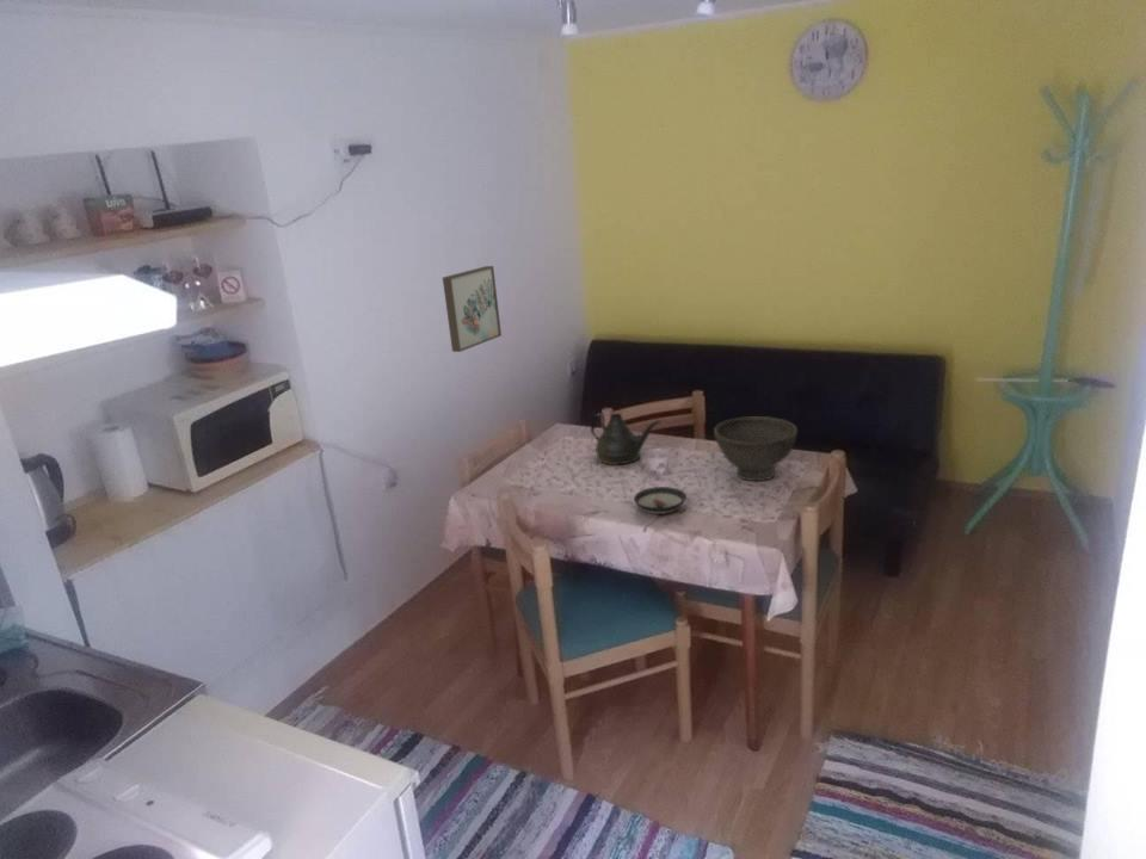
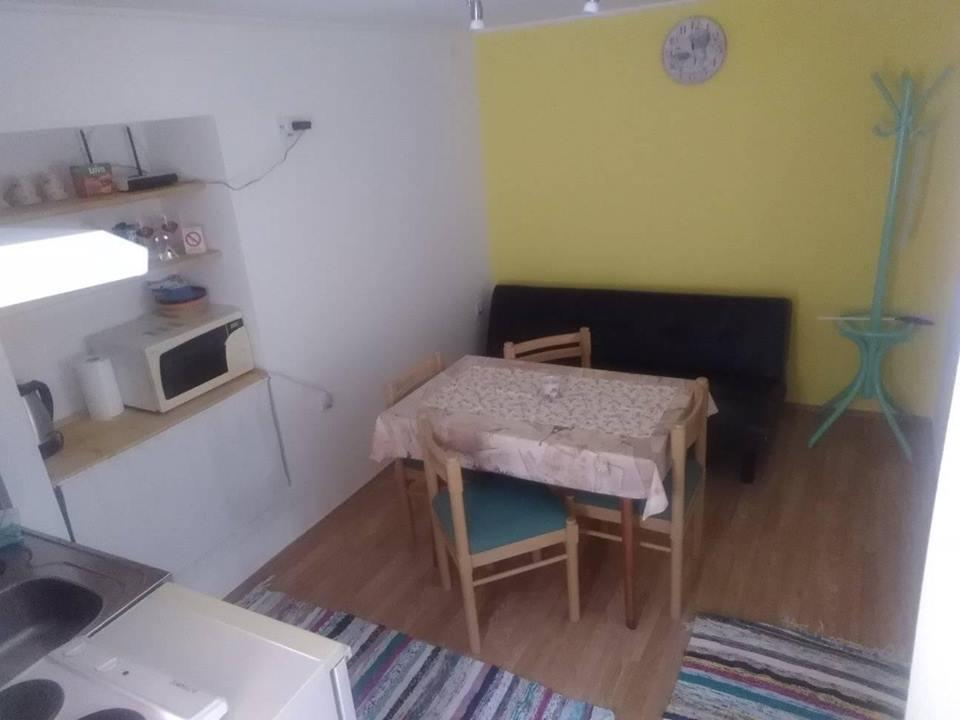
- bowl (756, 451)
- wall art (473, 308)
- teapot (626, 437)
- saucer (660, 502)
